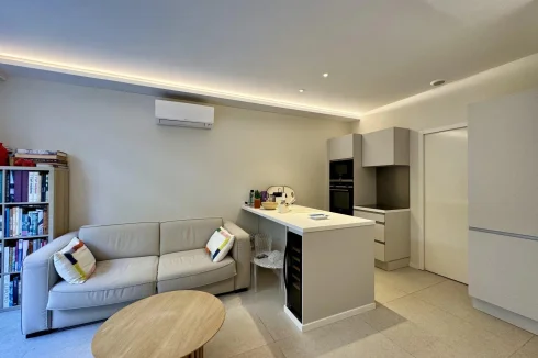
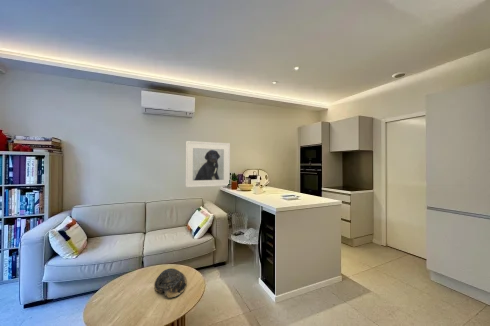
+ decorative bowl (170, 279)
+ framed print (208, 164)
